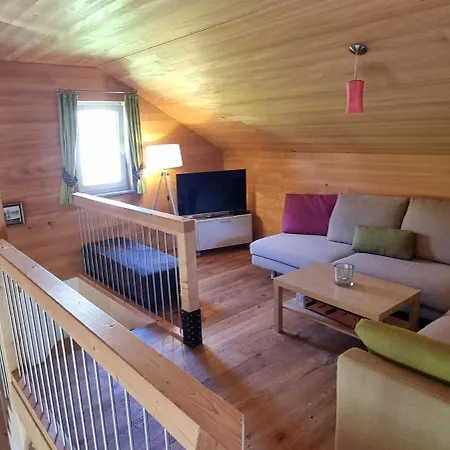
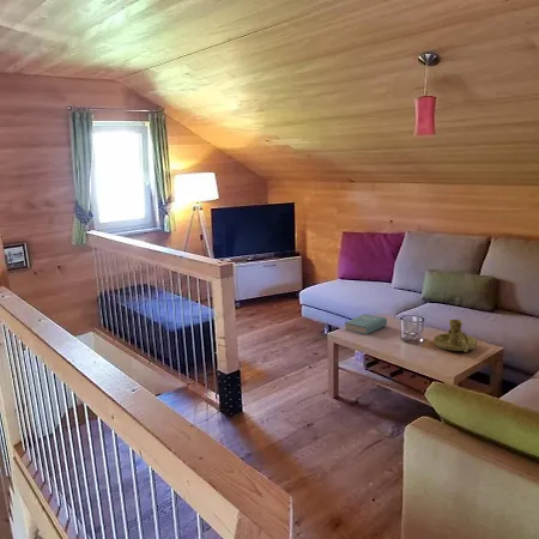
+ candle holder (456, 335)
+ book (365, 323)
